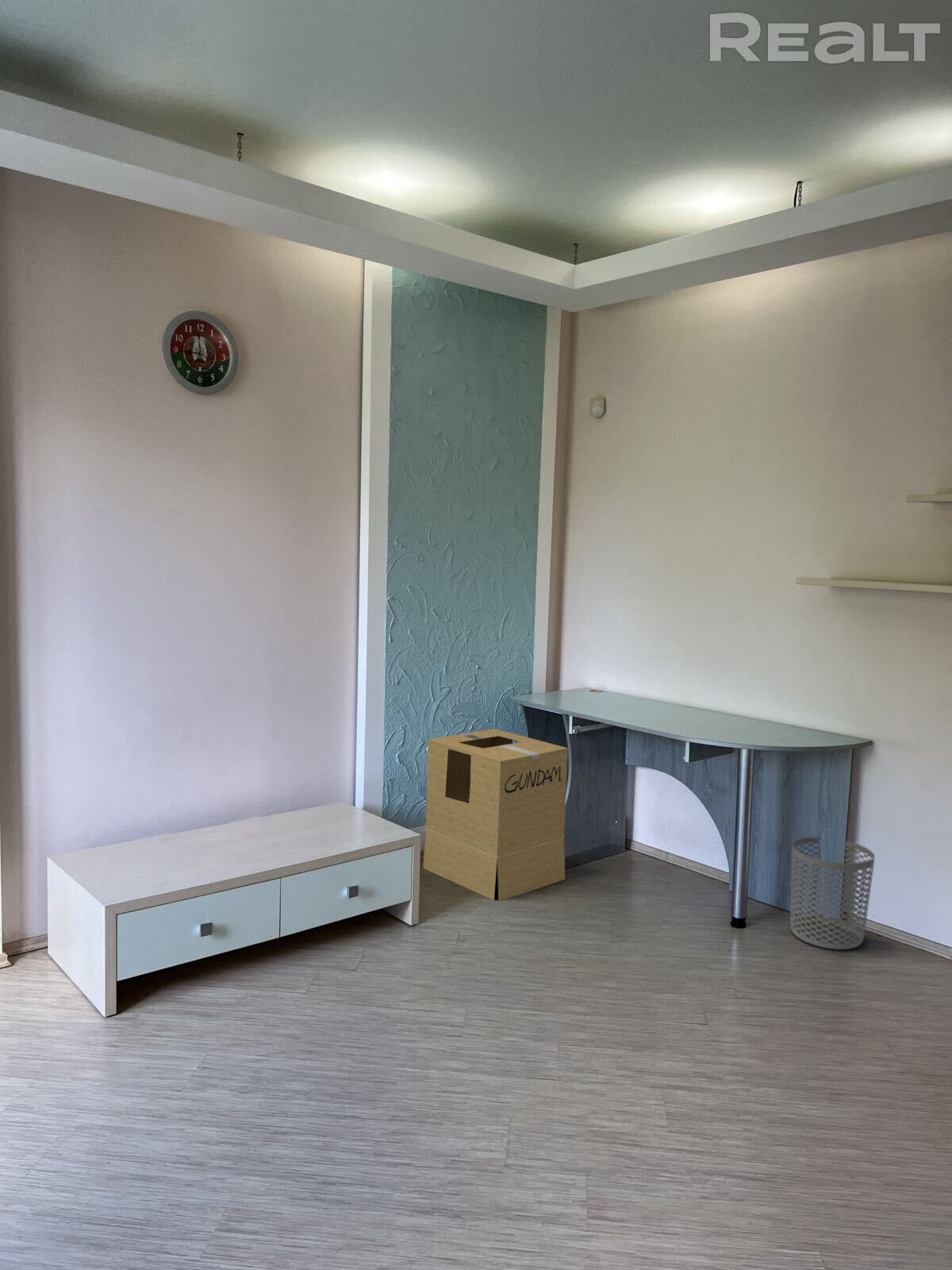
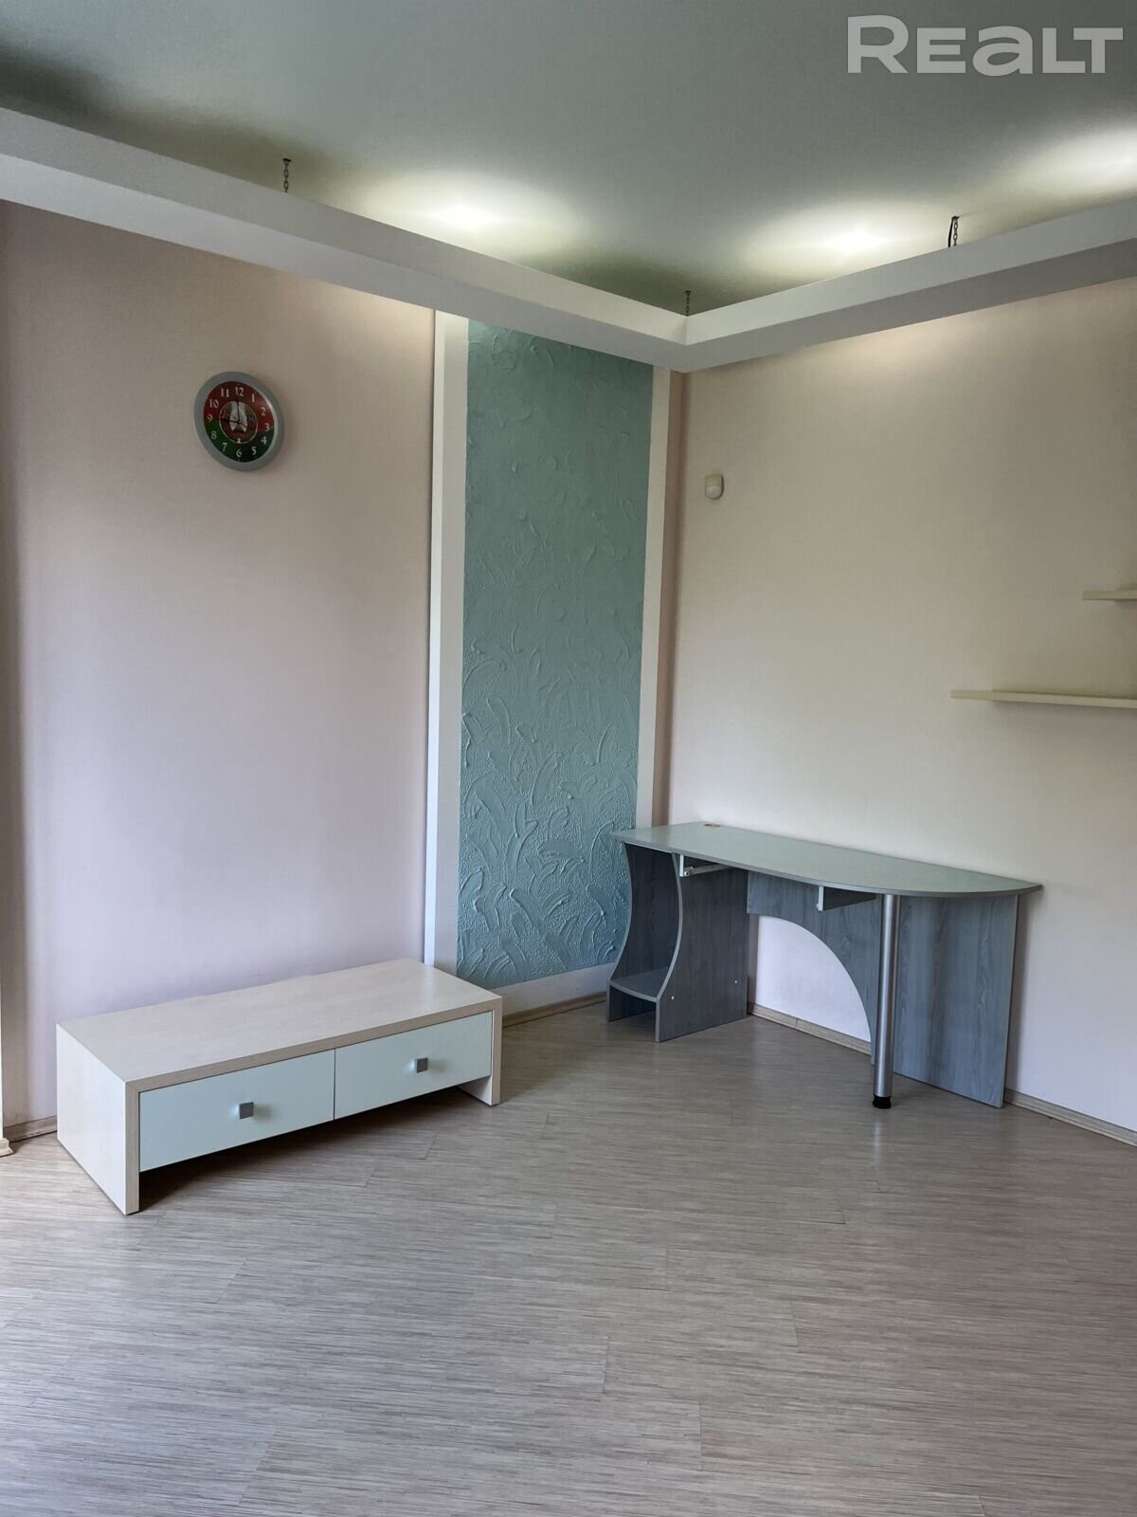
- cardboard box (495, 808)
- waste bin (829, 892)
